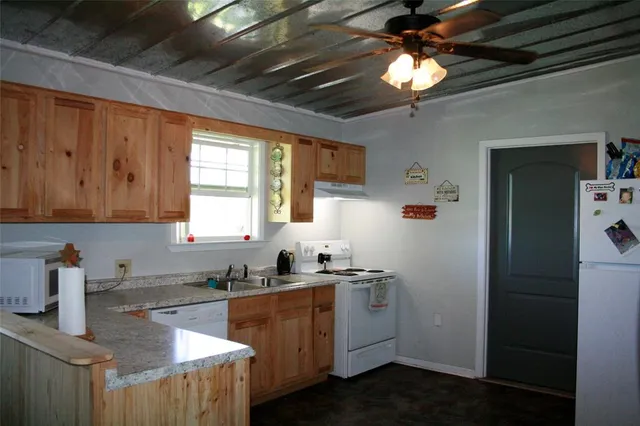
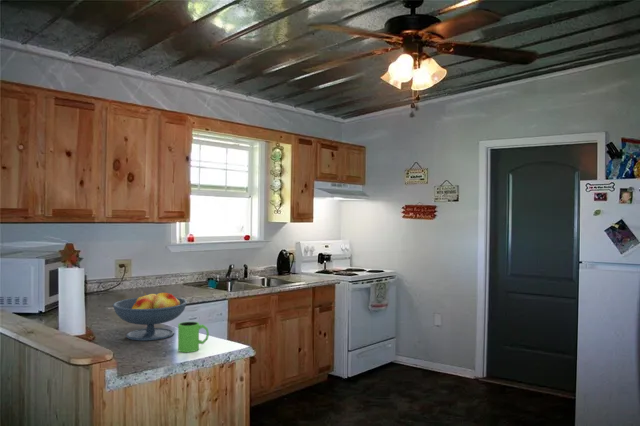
+ fruit bowl (150, 313)
+ mug (193, 336)
